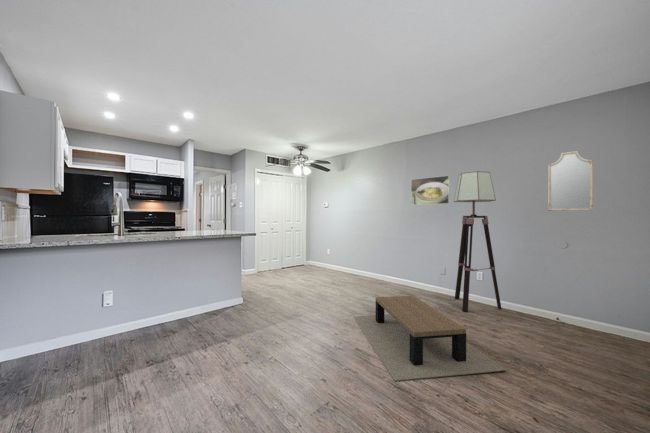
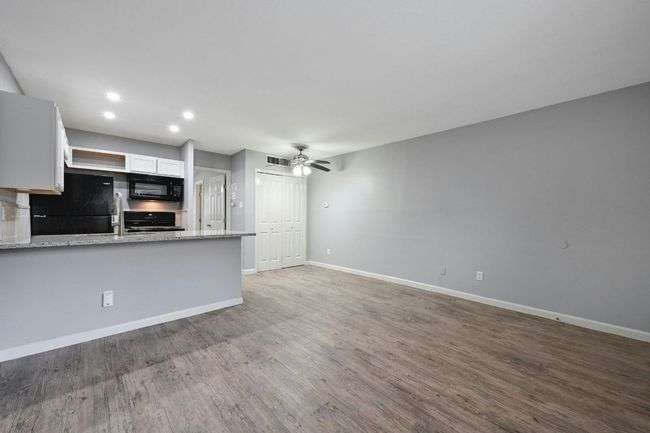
- home mirror (569, 181)
- floor lamp (471, 239)
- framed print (429, 190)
- coffee table (413, 324)
